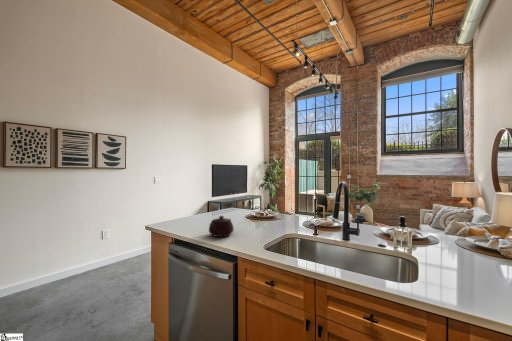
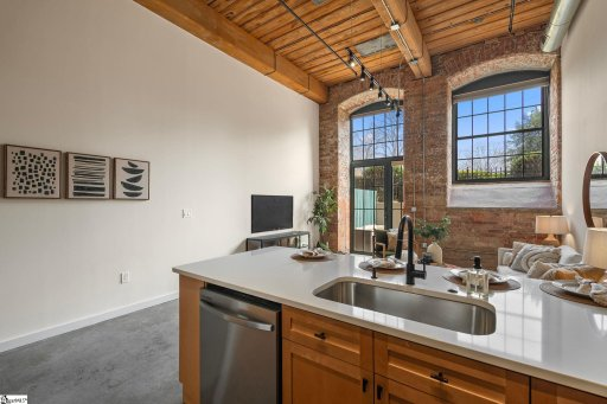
- teapot (220, 225)
